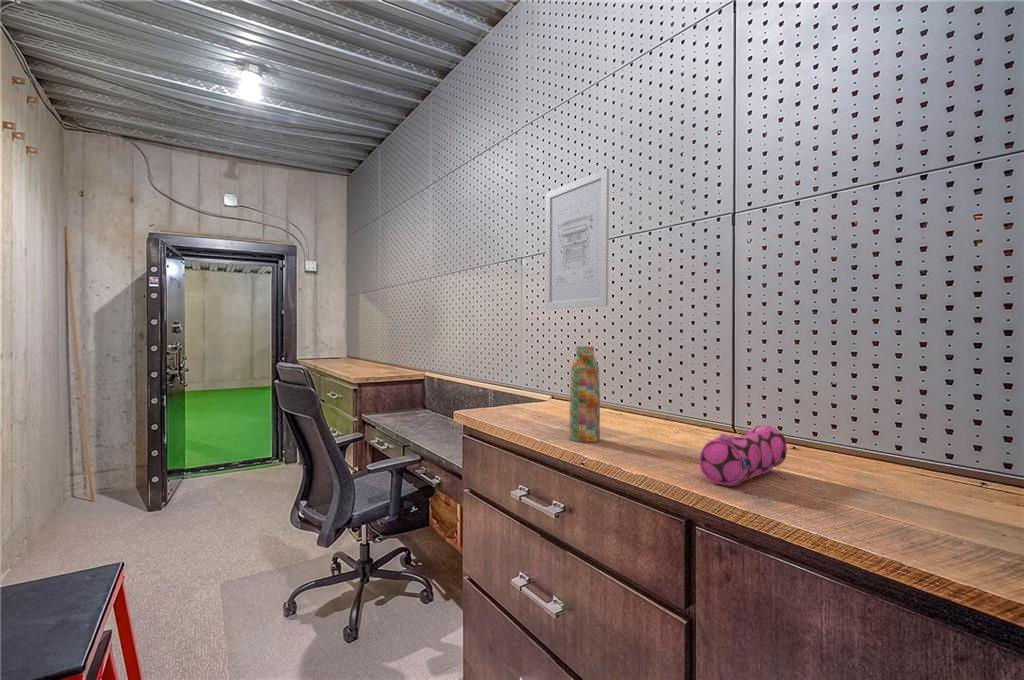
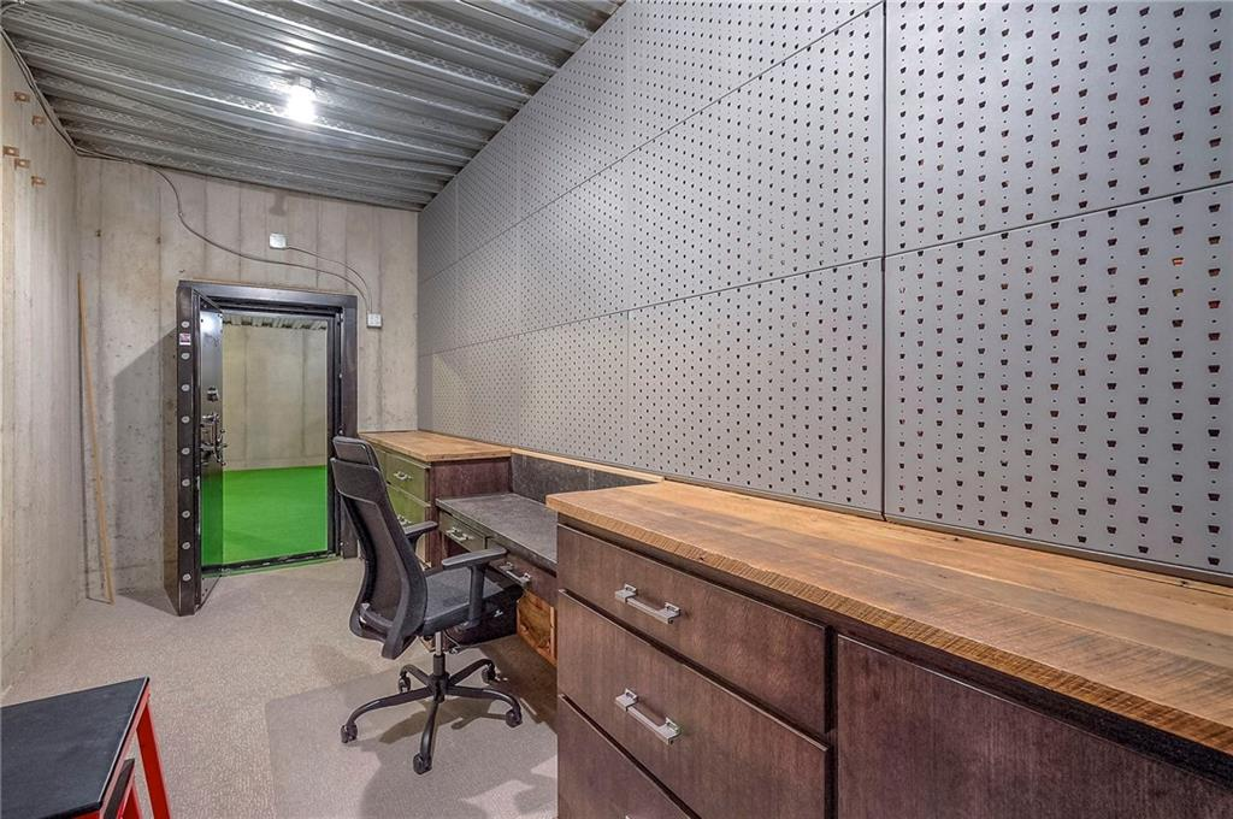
- pencil case (746, 451)
- water bottle (584, 392)
- wall art (574, 244)
